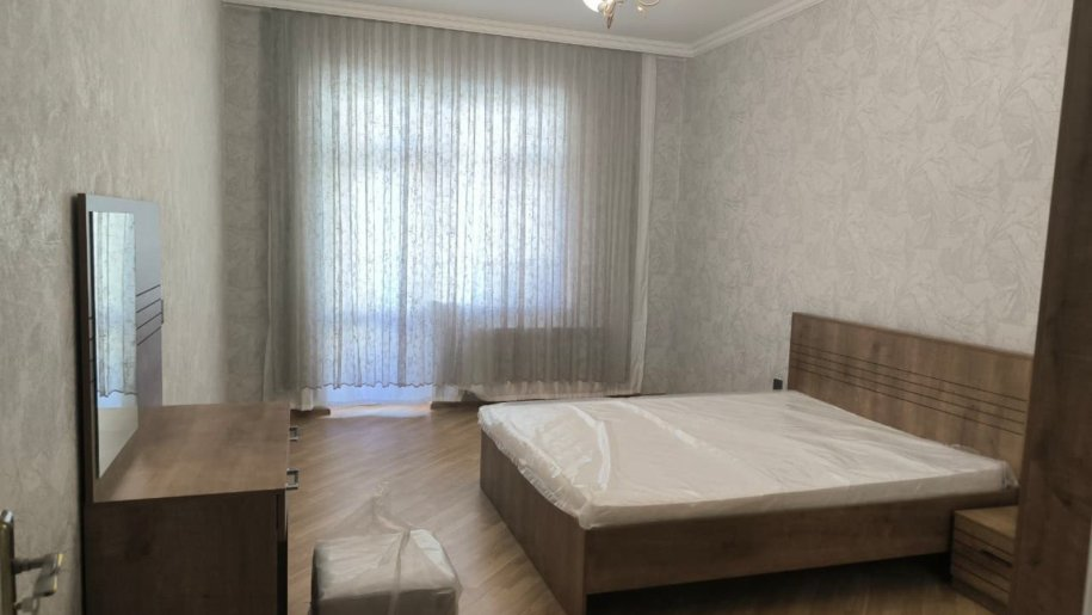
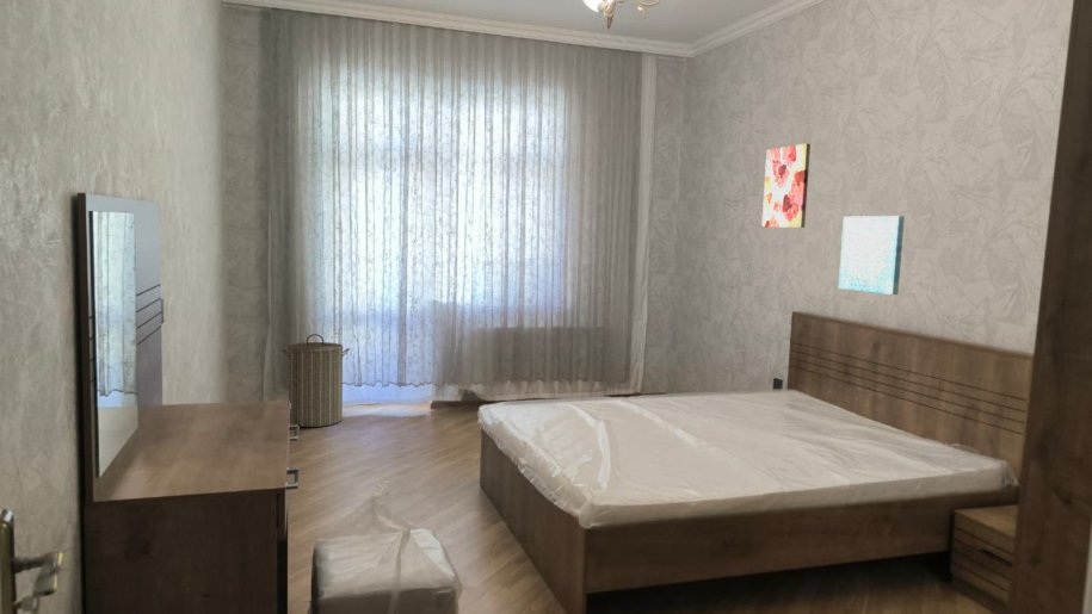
+ wall art (784, 187)
+ wall art (869, 254)
+ laundry hamper (315, 377)
